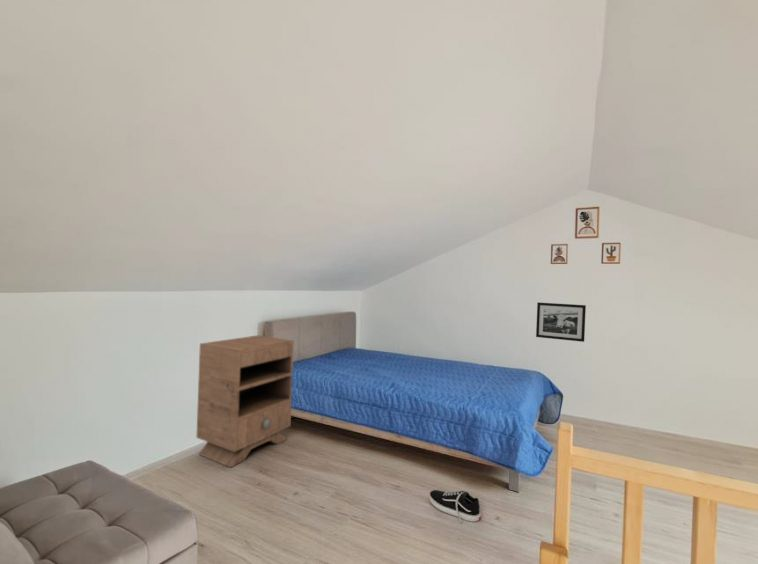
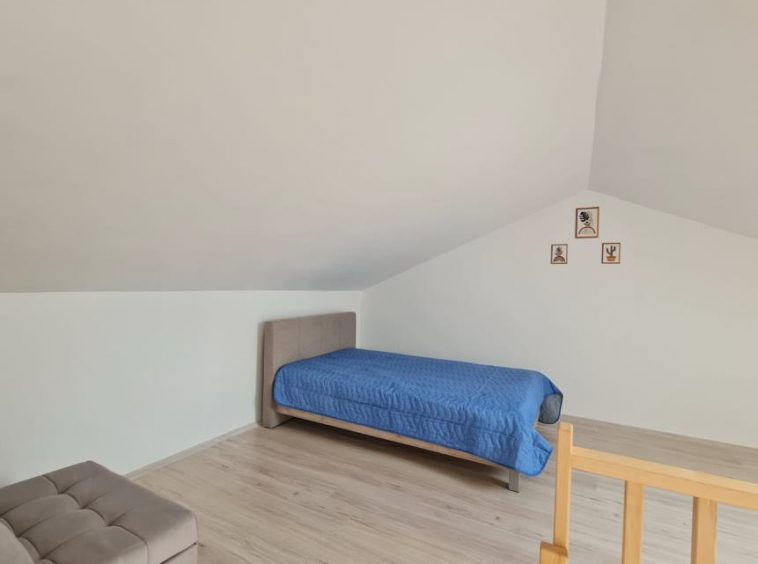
- shoe (454, 498)
- nightstand (248, 394)
- picture frame (560, 321)
